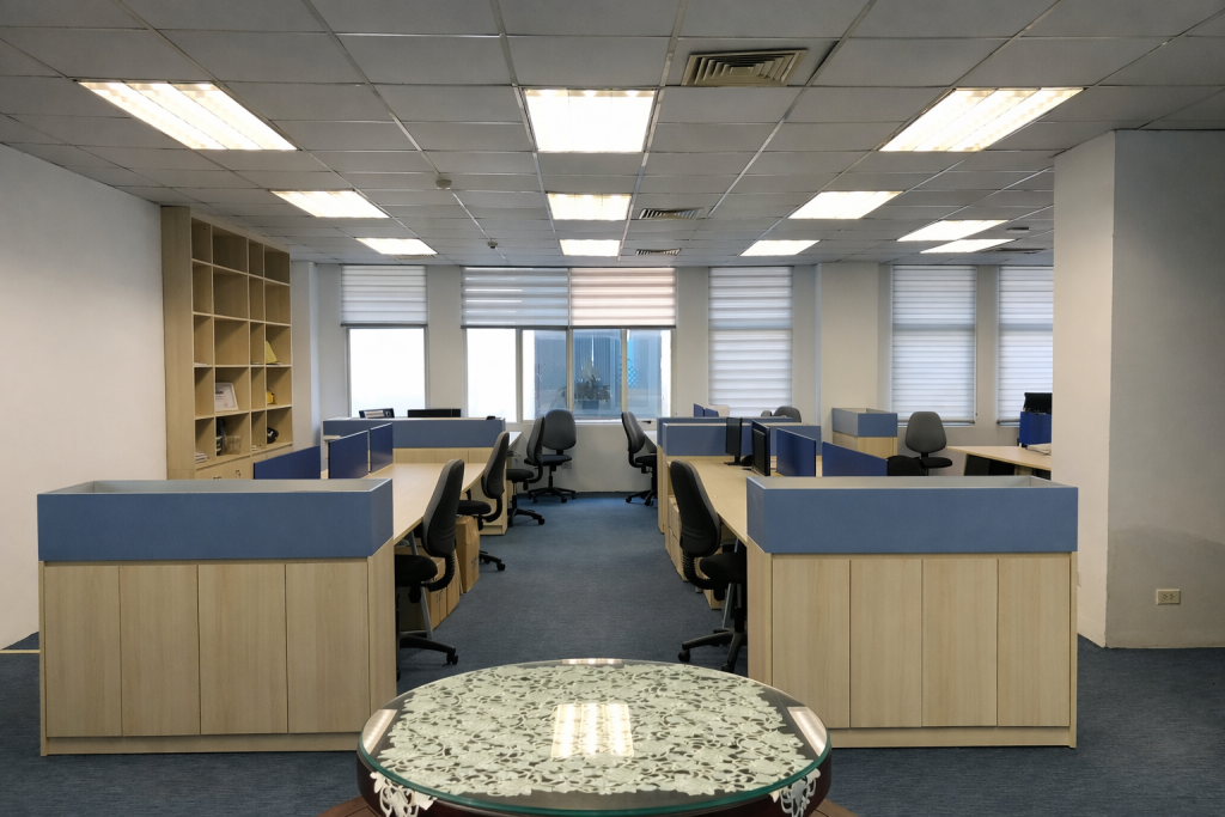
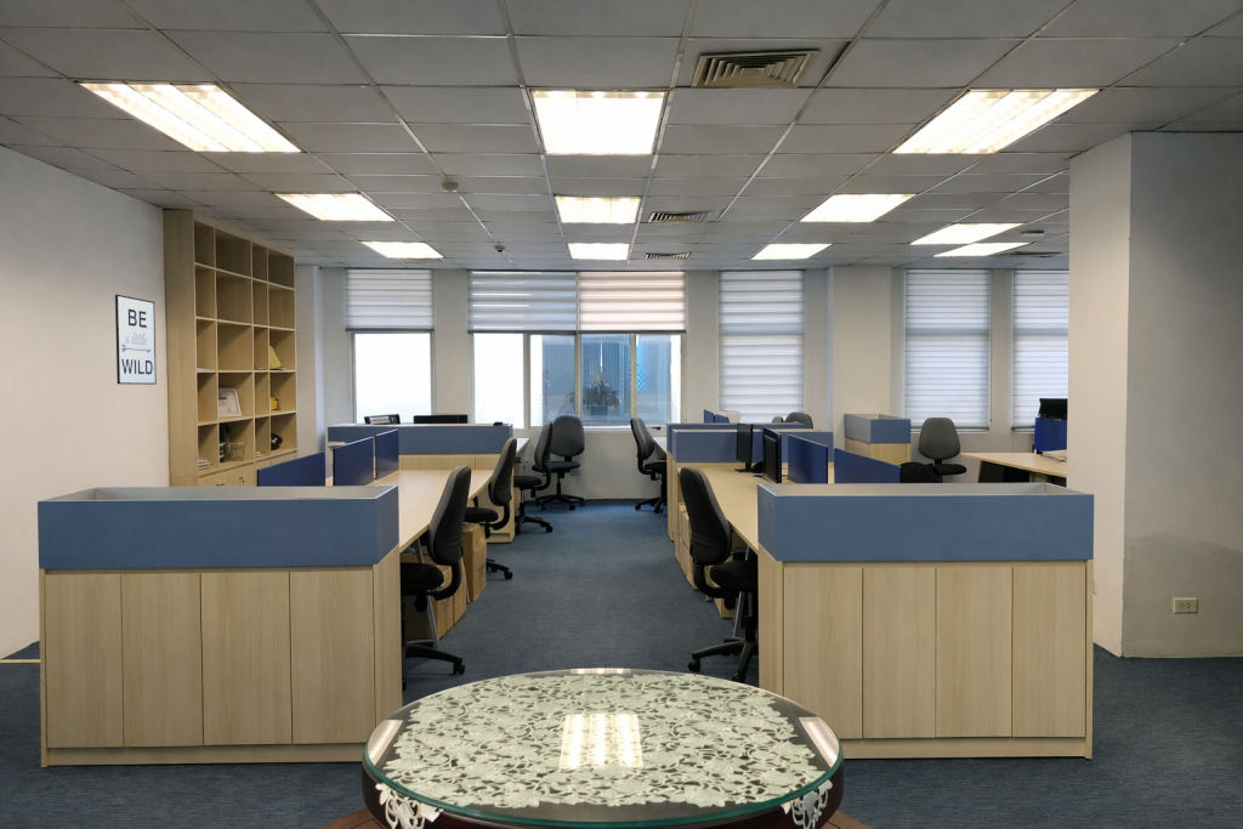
+ wall art (136, 341)
